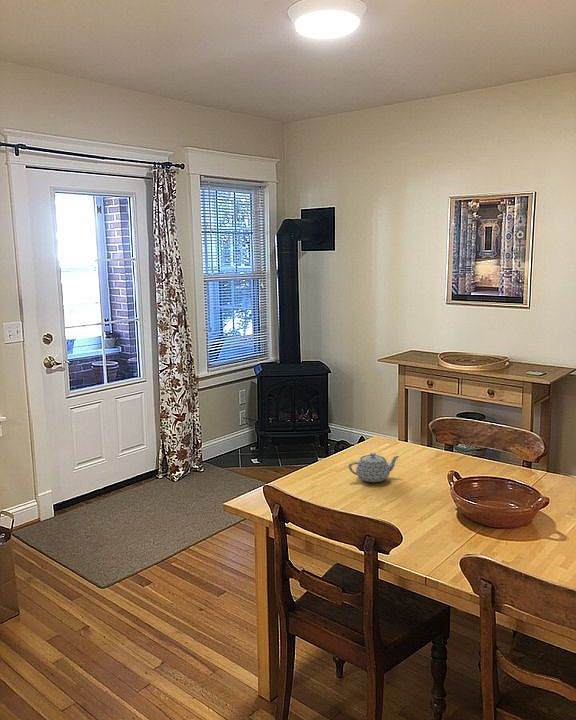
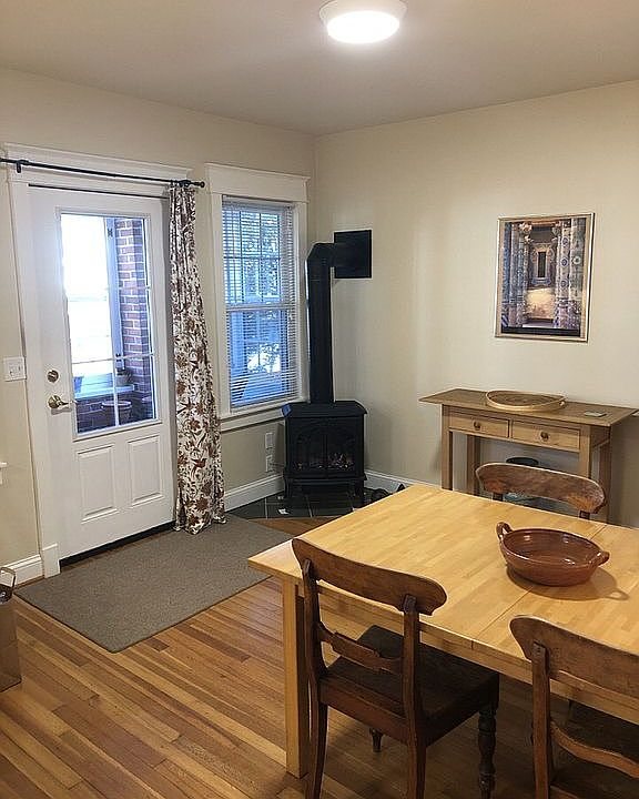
- teapot (374, 465)
